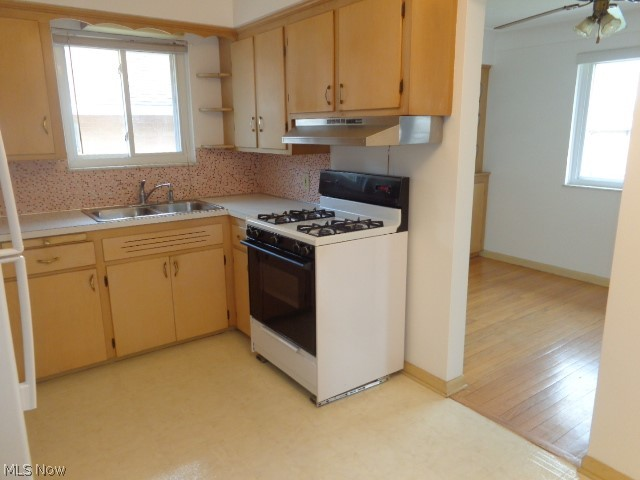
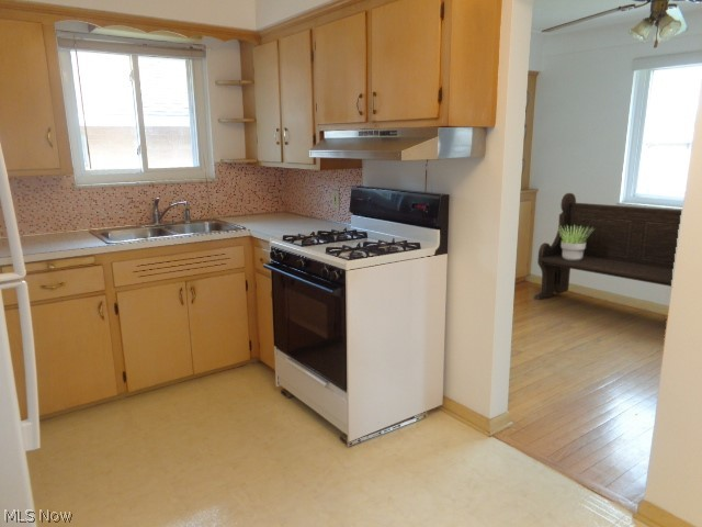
+ potted plant (573, 242)
+ bench (626, 256)
